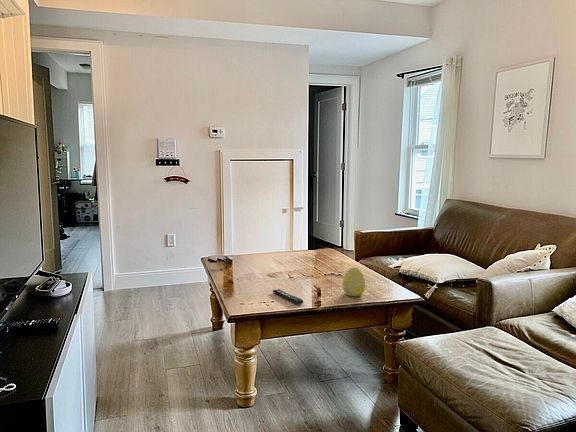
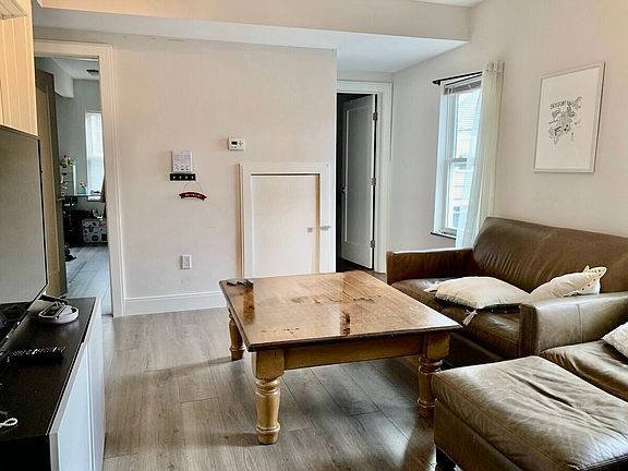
- remote control (287, 296)
- decorative egg (354, 280)
